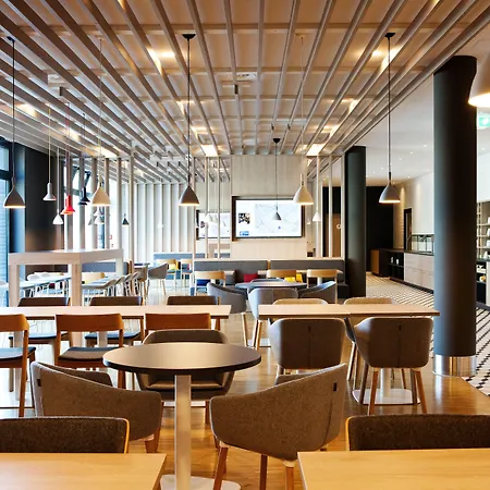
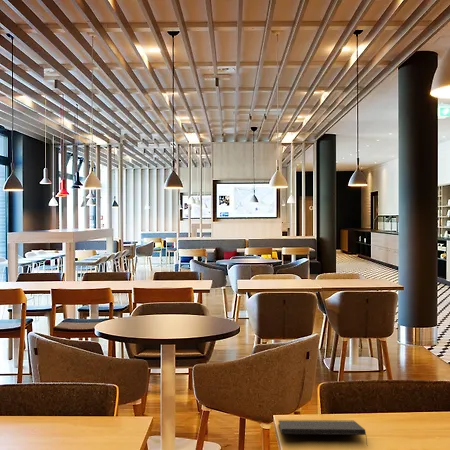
+ notepad (319, 426)
